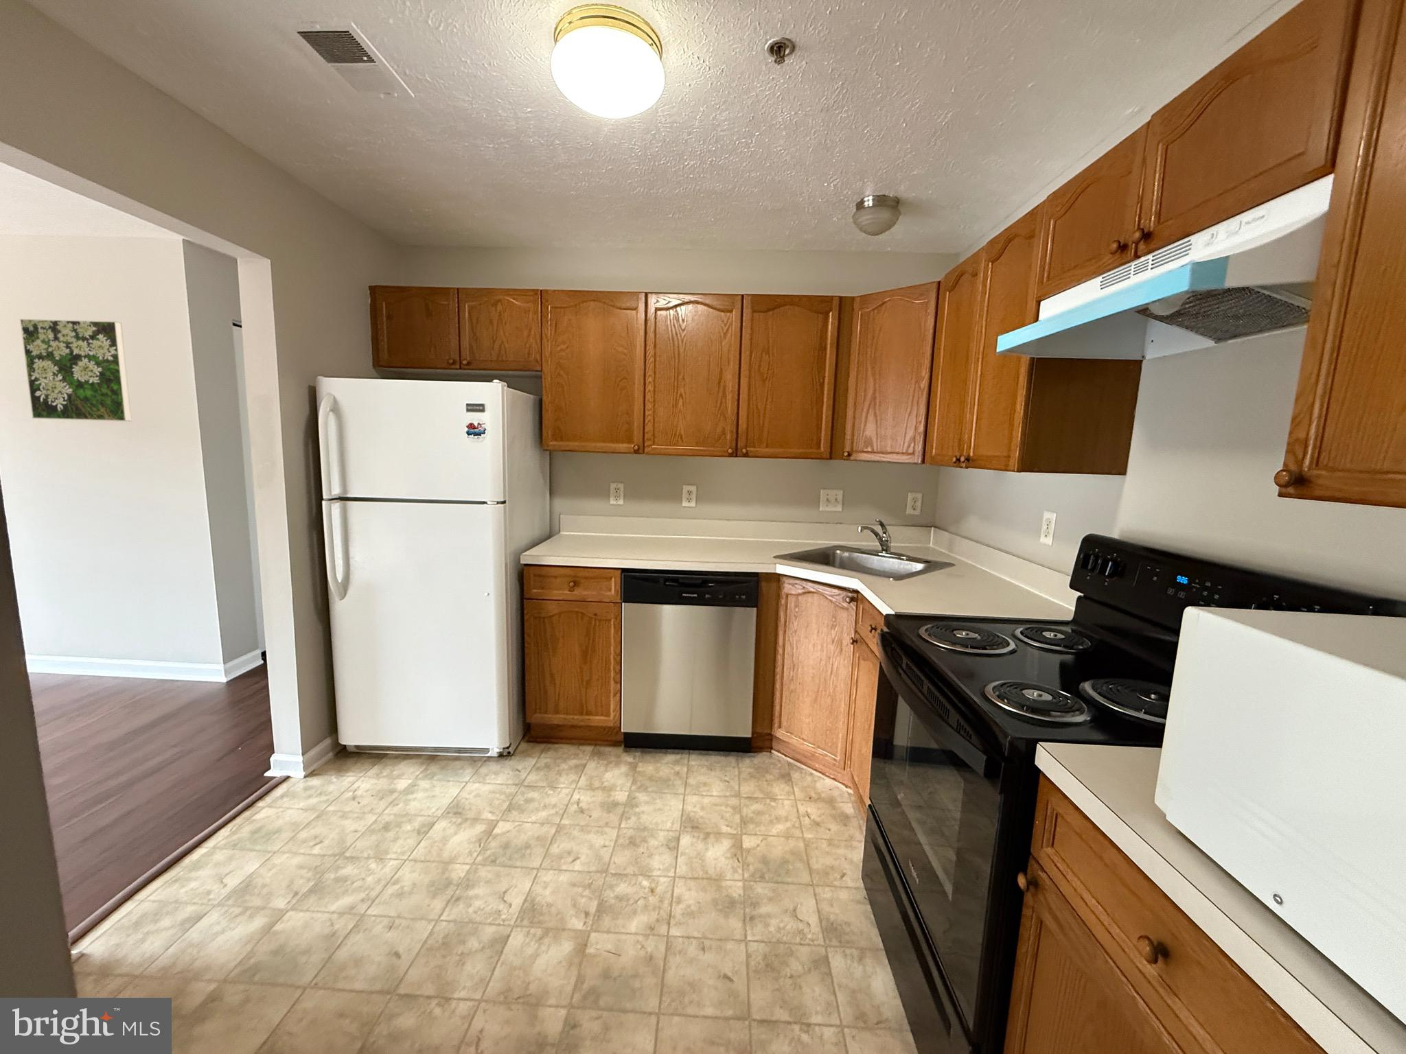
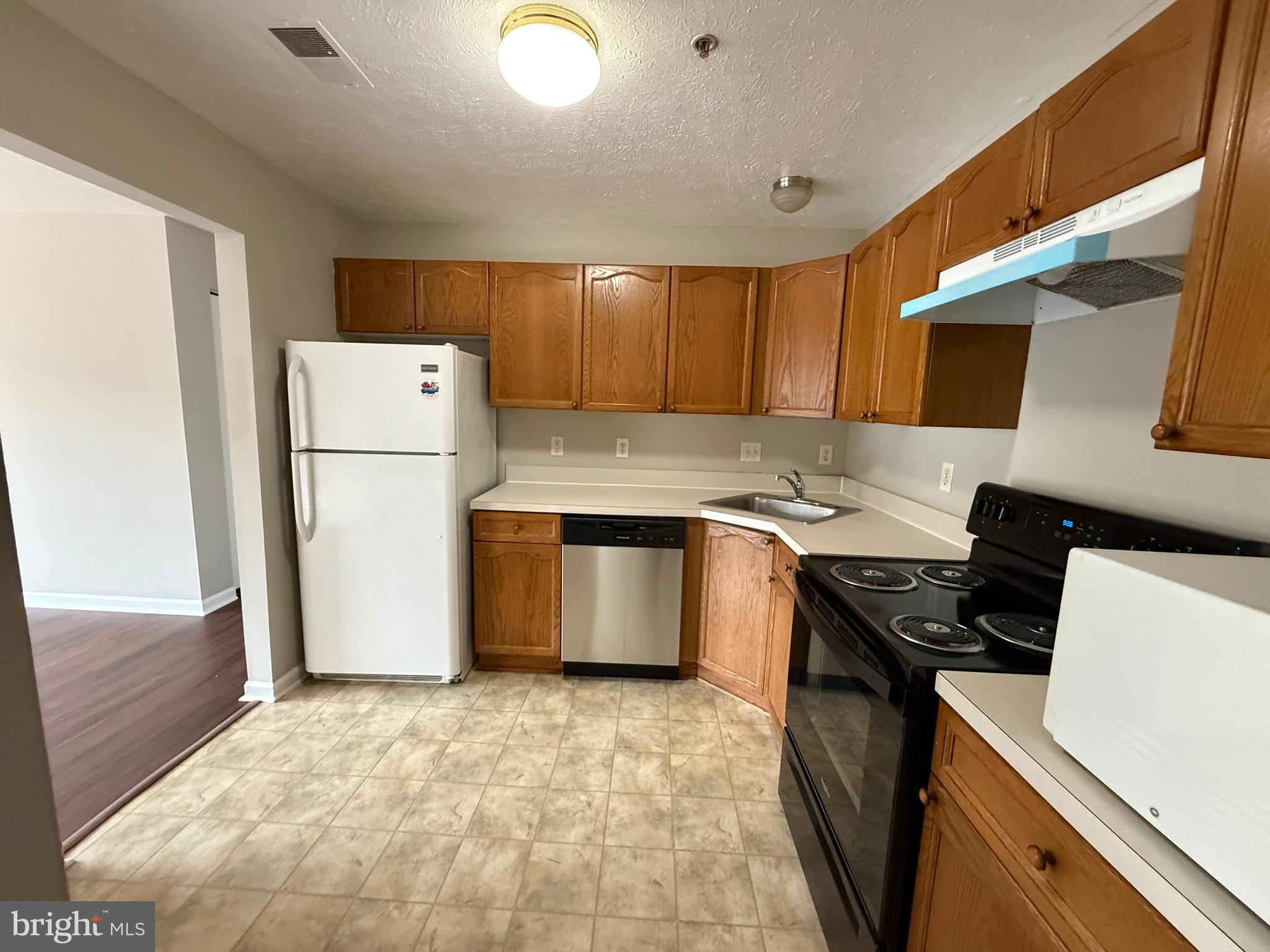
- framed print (76, 371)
